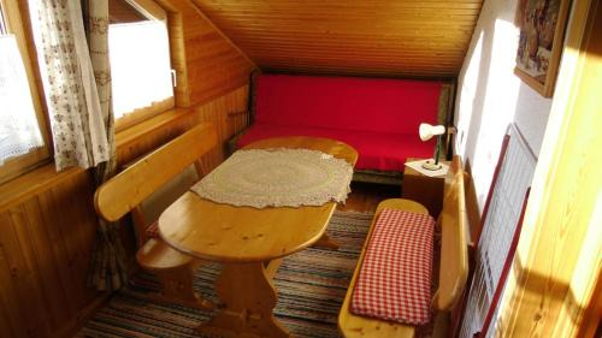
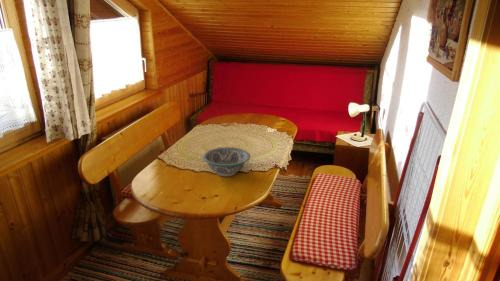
+ bowl (226, 163)
